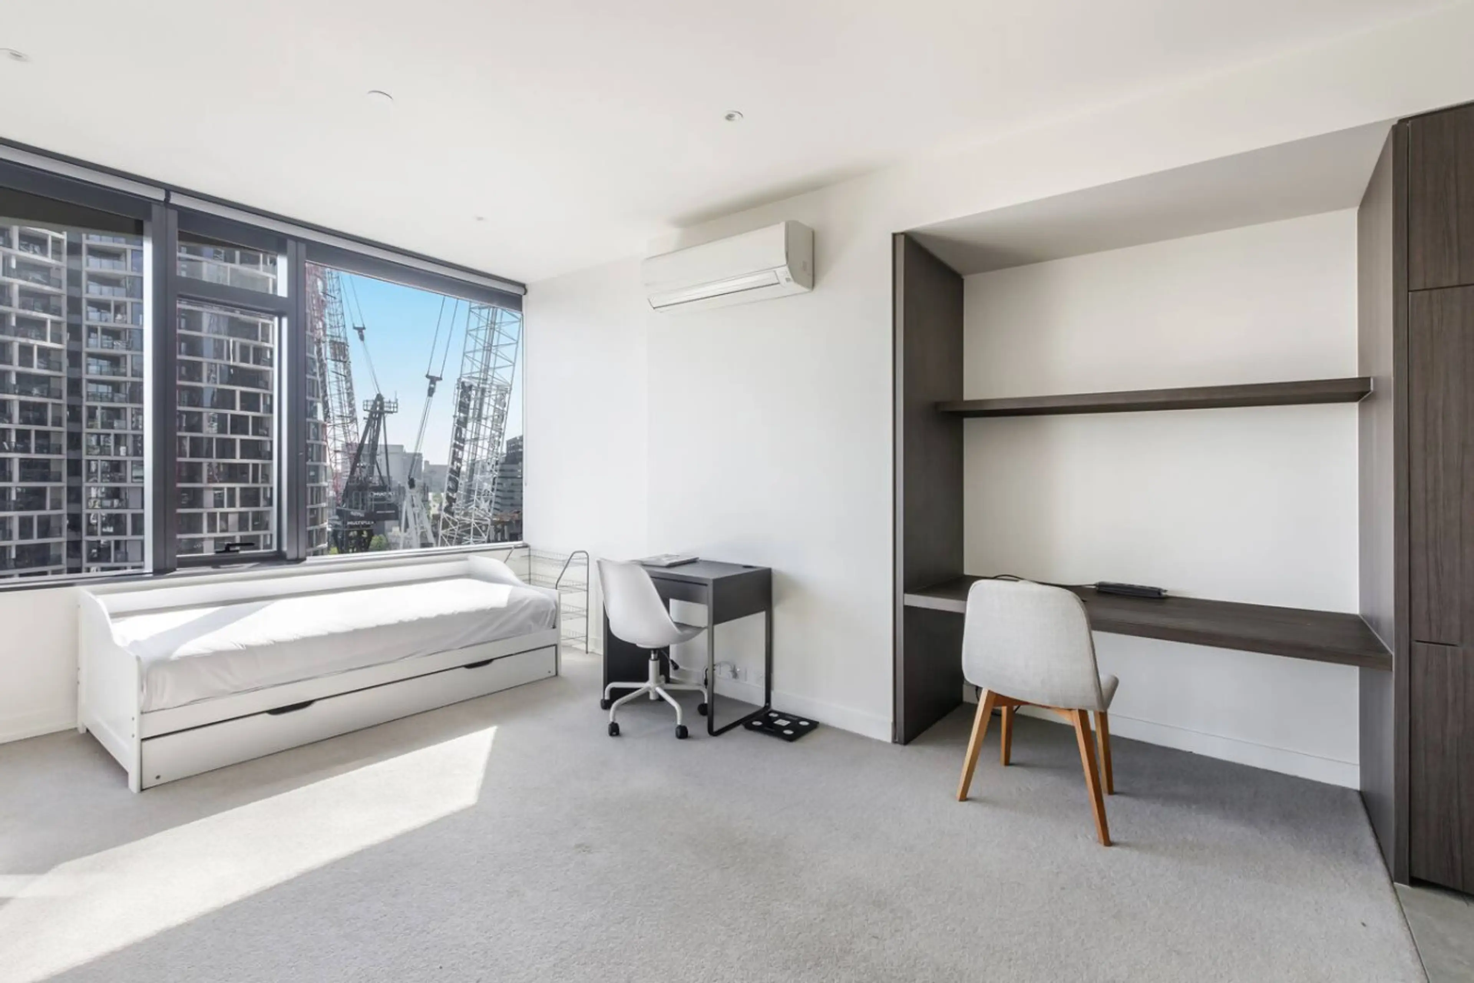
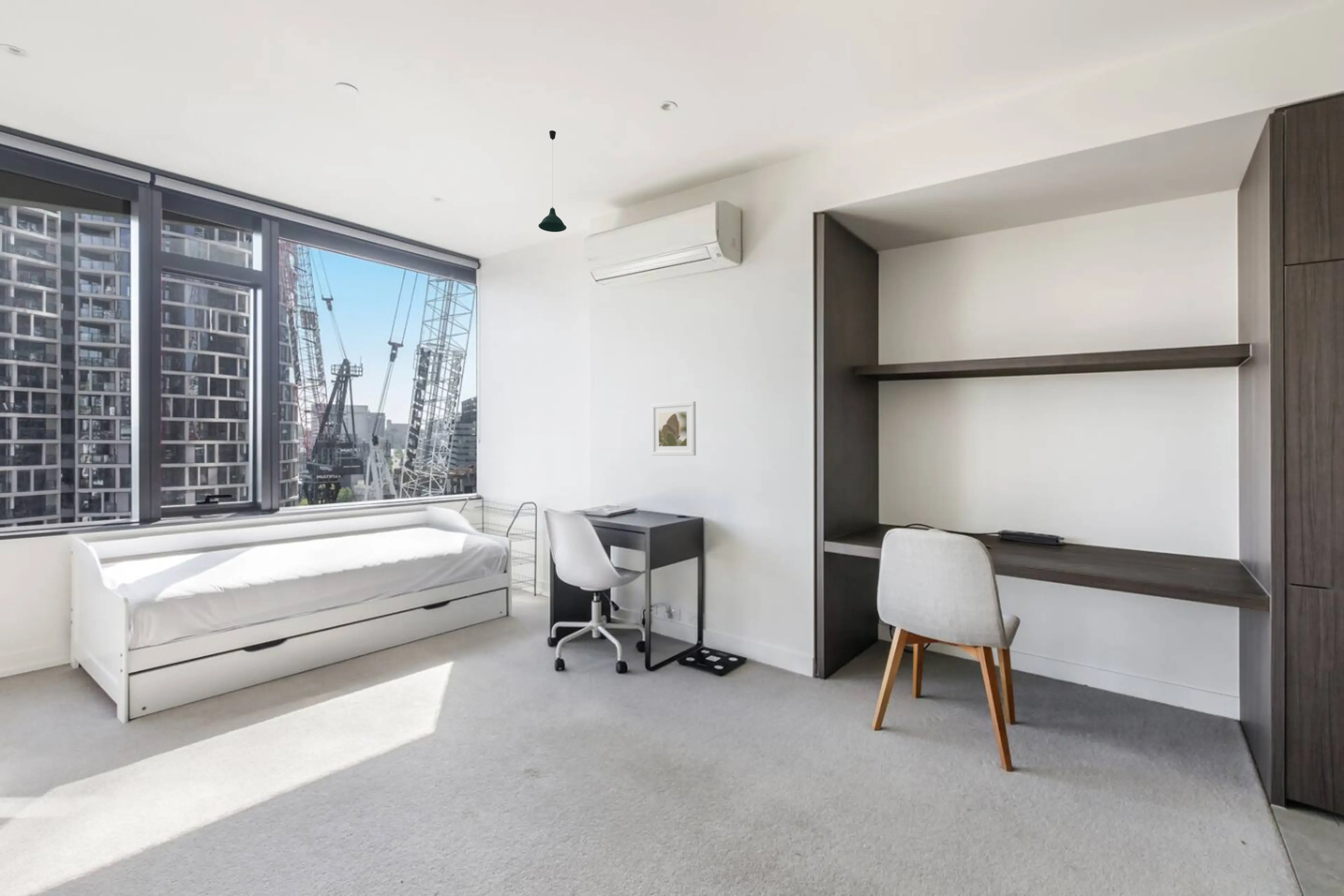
+ pendant light (552, 180)
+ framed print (673, 429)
